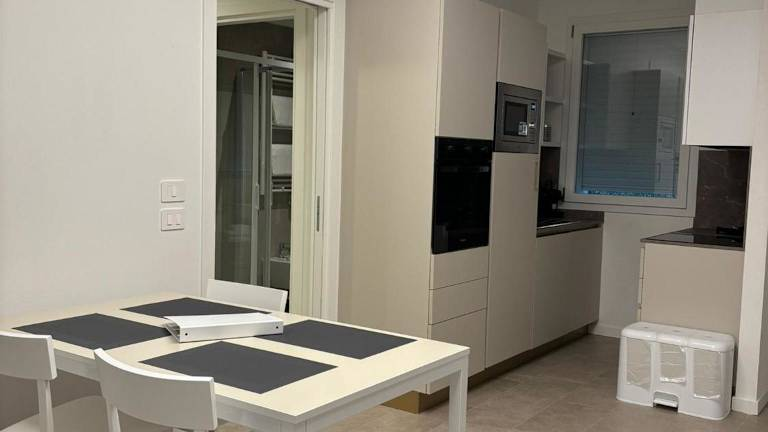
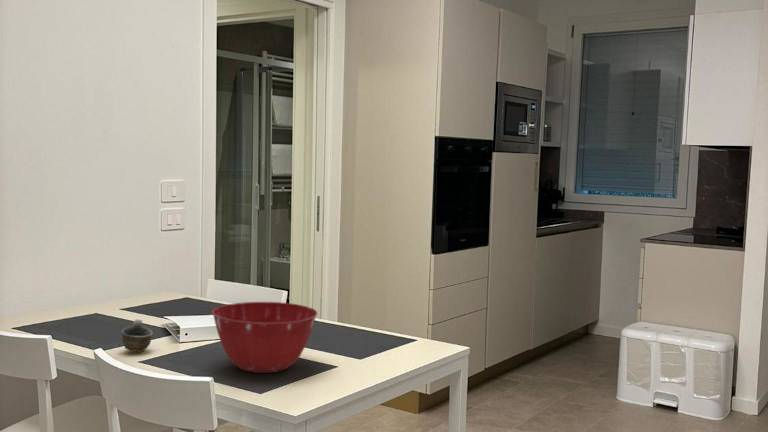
+ cup (138, 336)
+ mixing bowl (264, 338)
